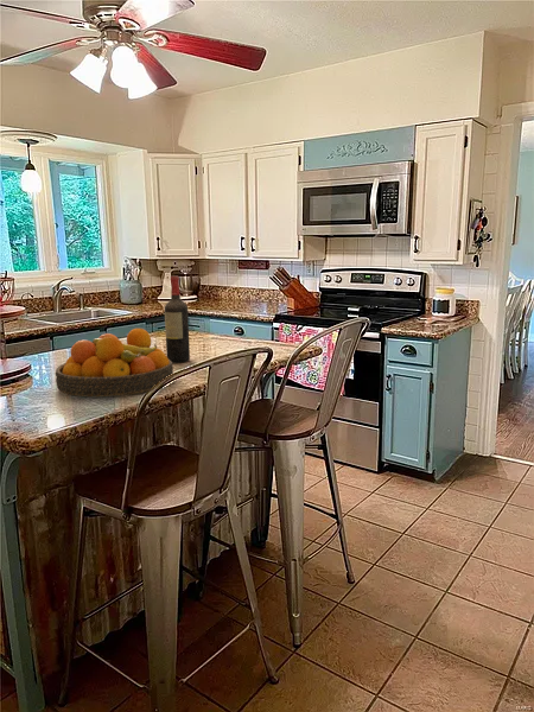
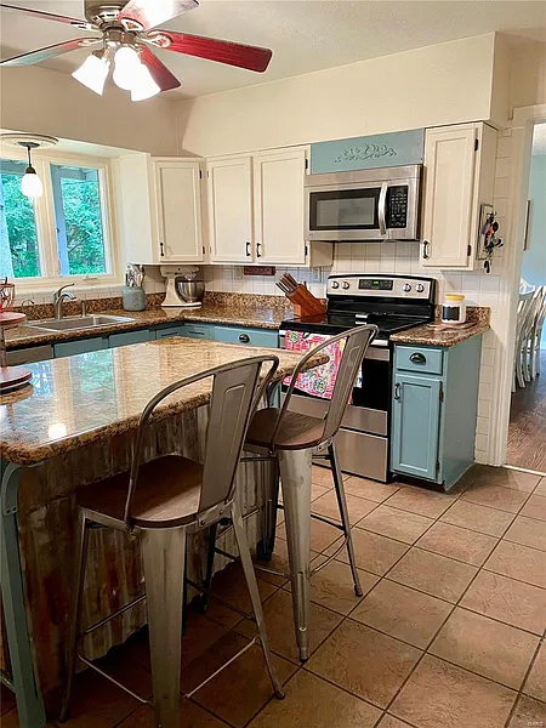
- wine bottle (176, 318)
- fruit bowl (115, 357)
